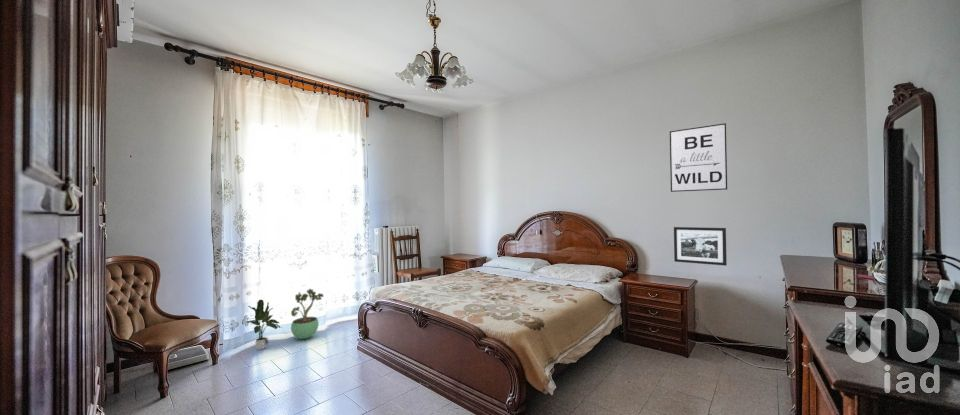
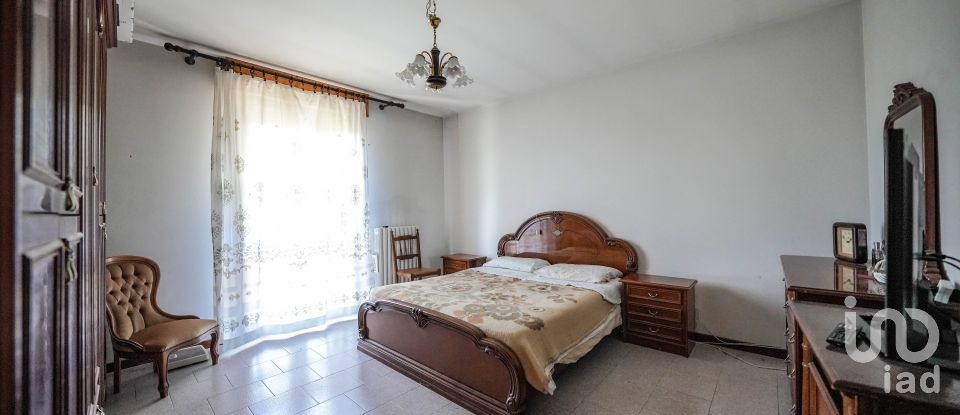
- potted plant (306, 313)
- wall art (697, 159)
- picture frame (699, 245)
- potted plant (263, 325)
